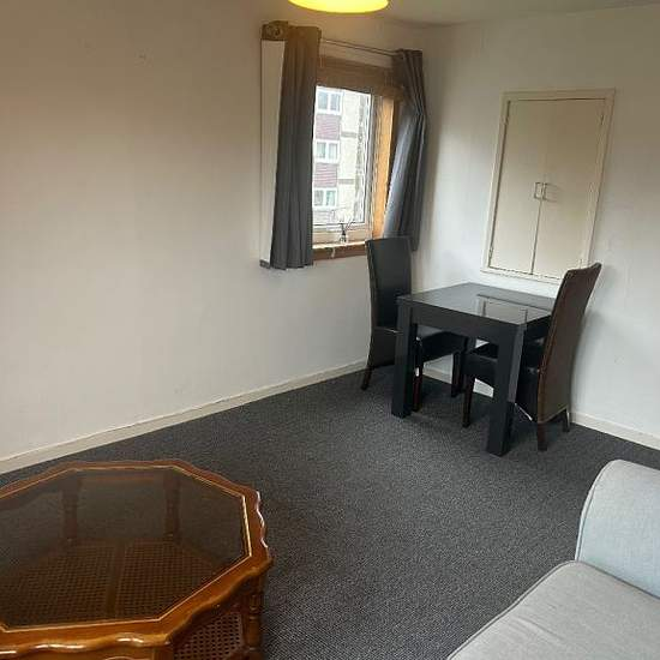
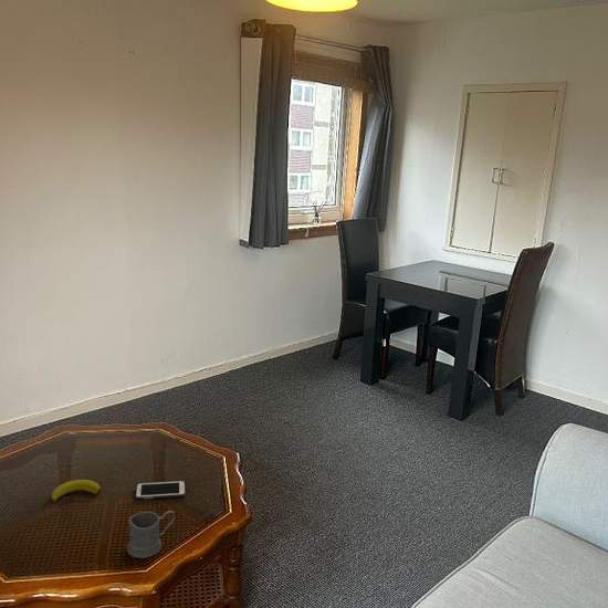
+ mug (150, 530)
+ banana (75, 489)
+ cell phone (160, 490)
